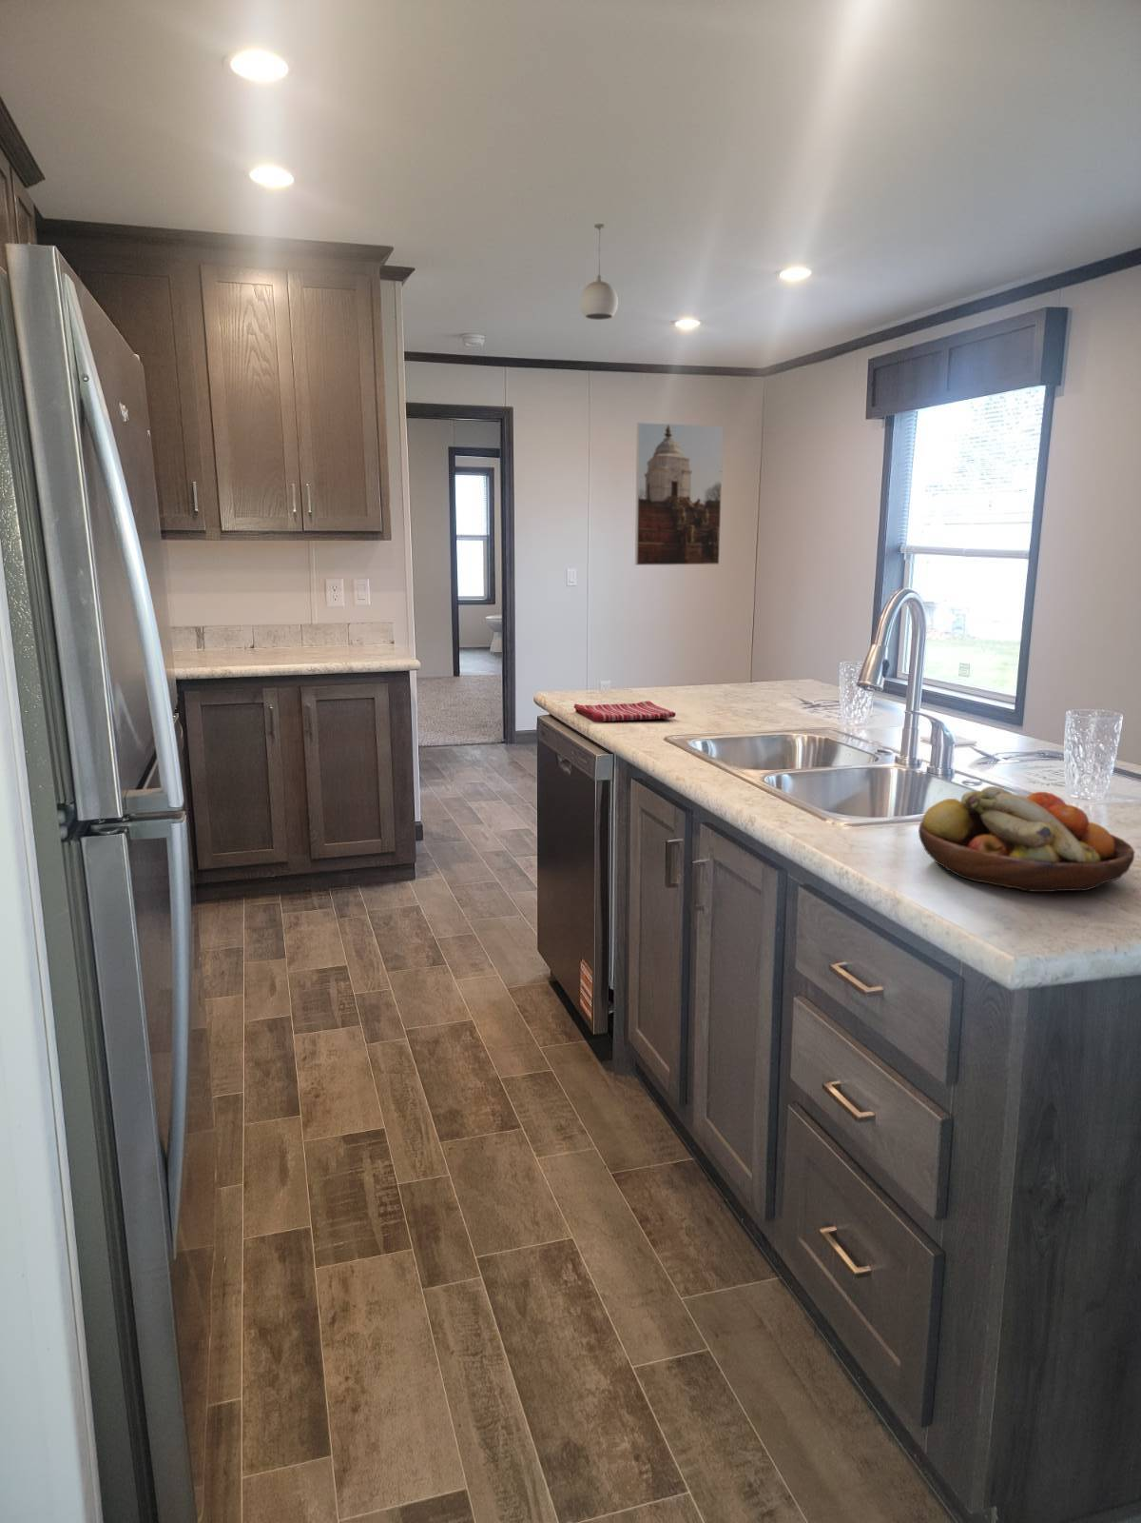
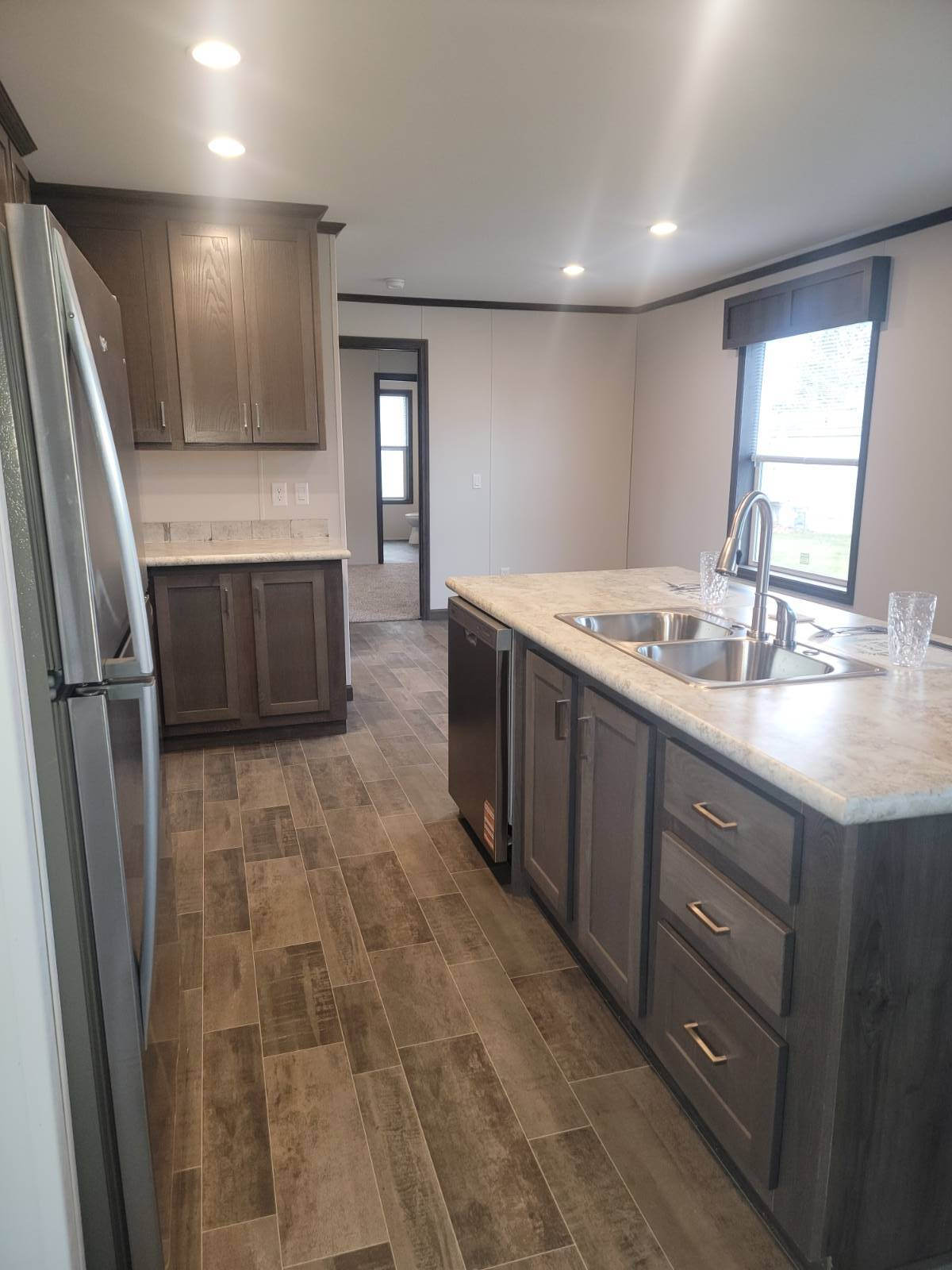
- fruit bowl (1024, 829)
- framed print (678, 495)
- pendant light (599, 271)
- dish towel (623, 710)
